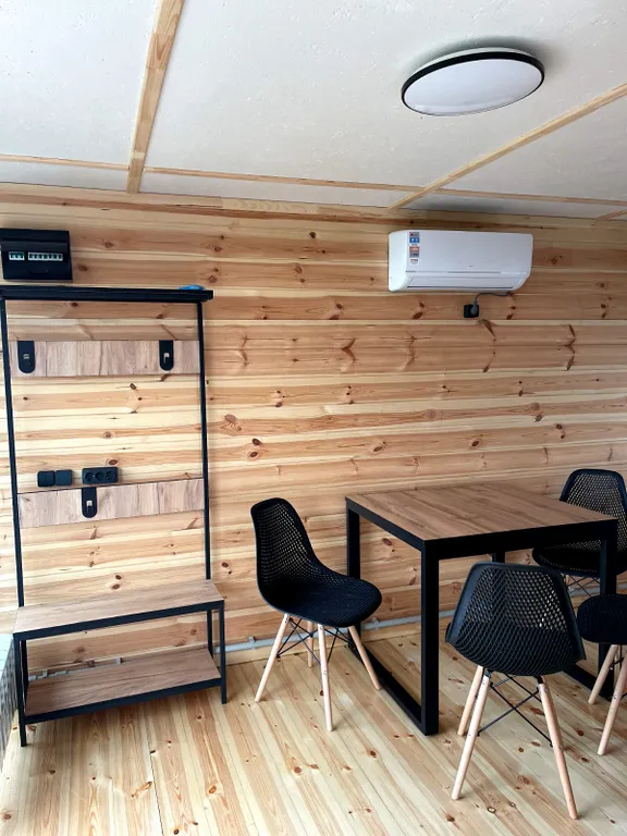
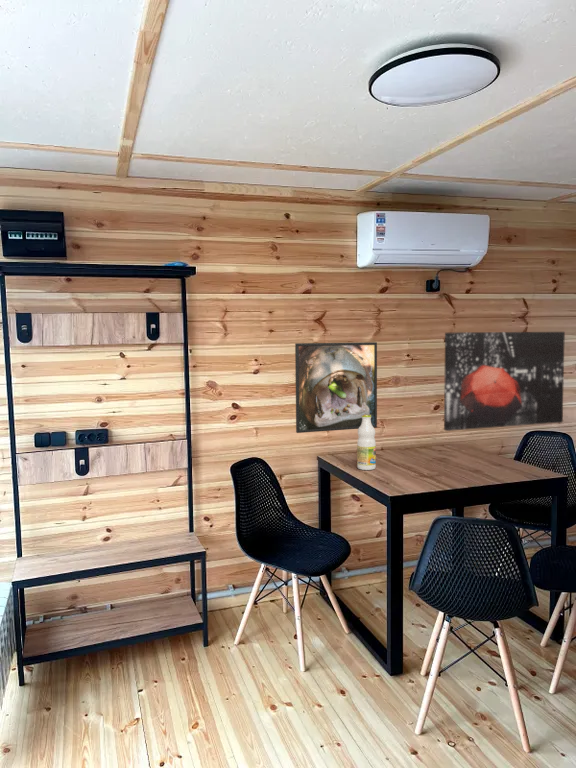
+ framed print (337, 386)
+ wall art (506, 379)
+ bottle (366, 441)
